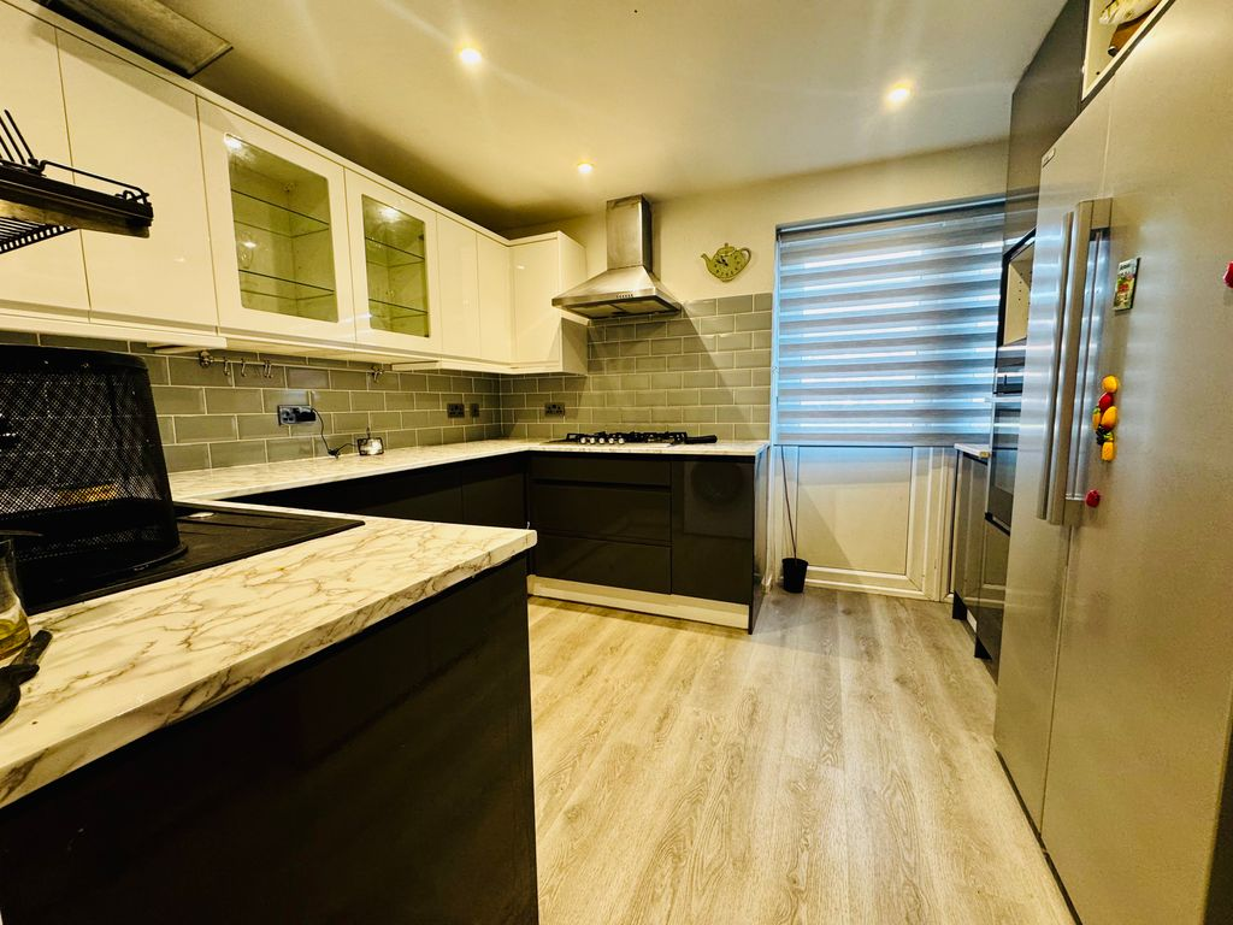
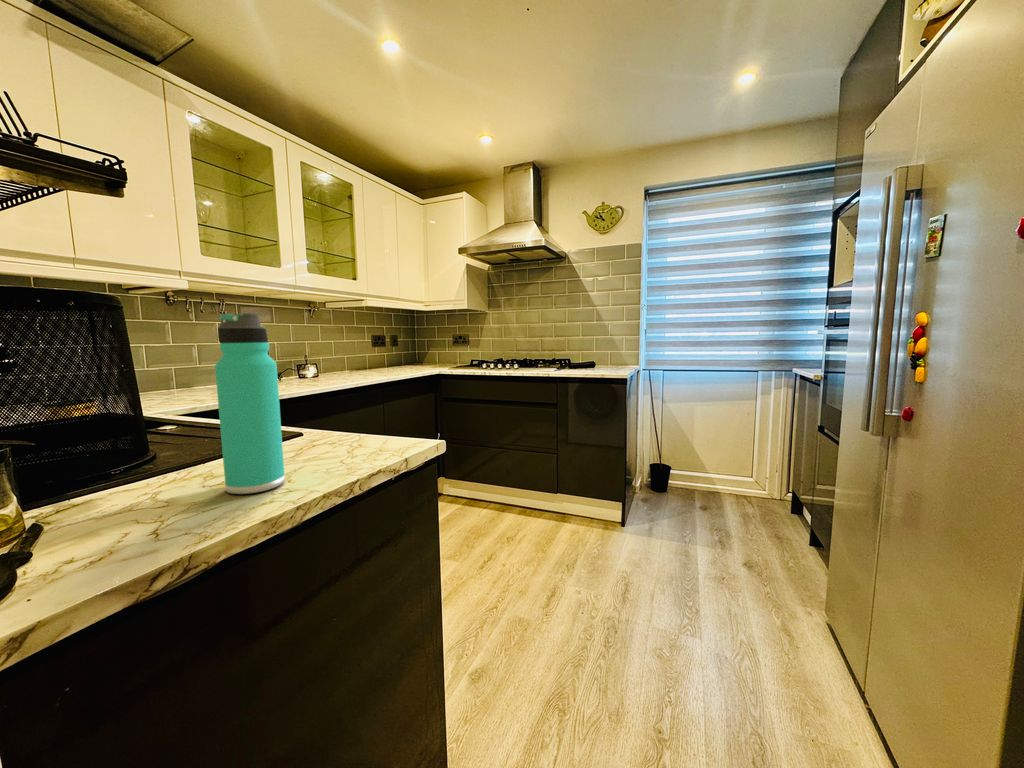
+ thermos bottle (249, 401)
